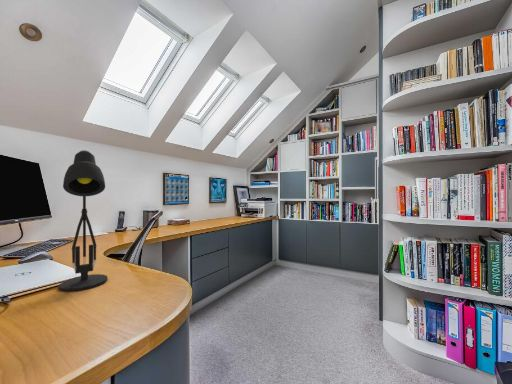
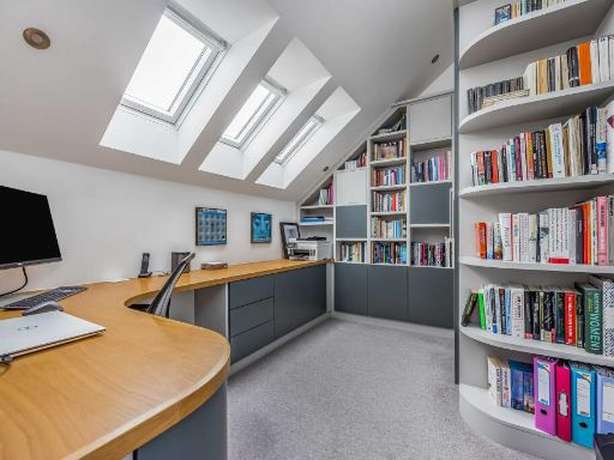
- desk lamp (84, 217)
